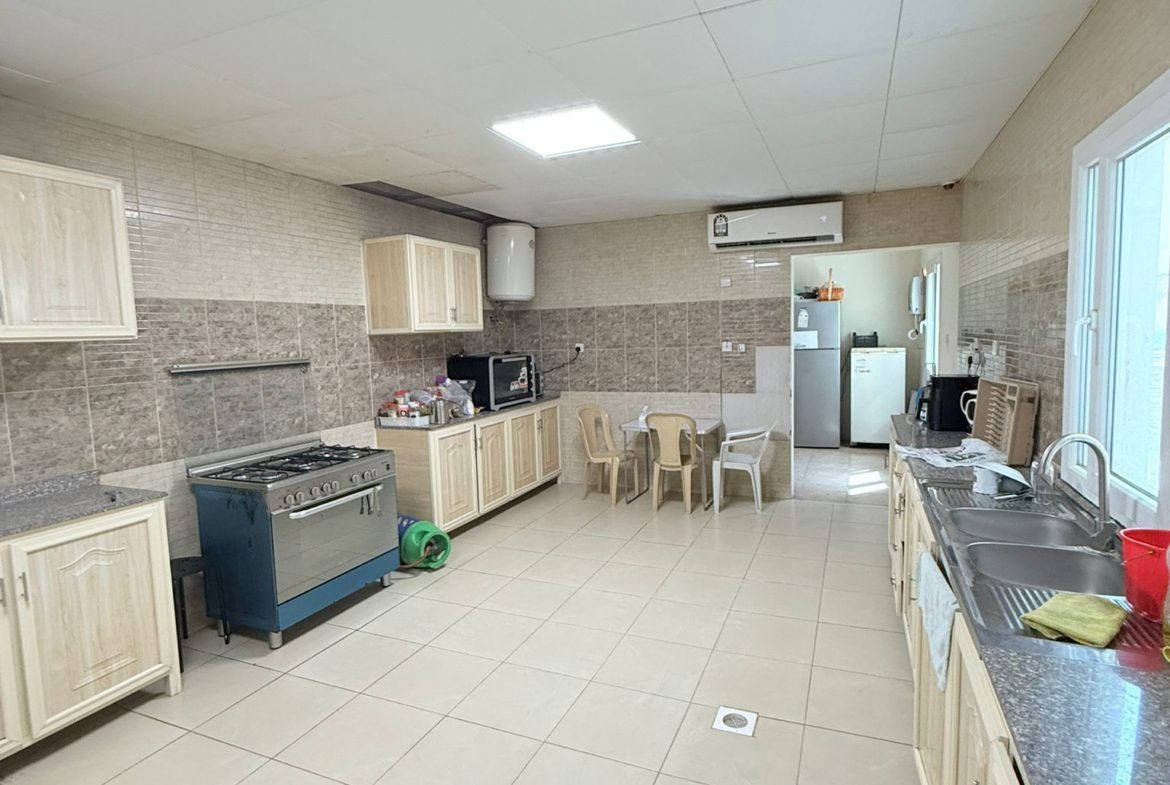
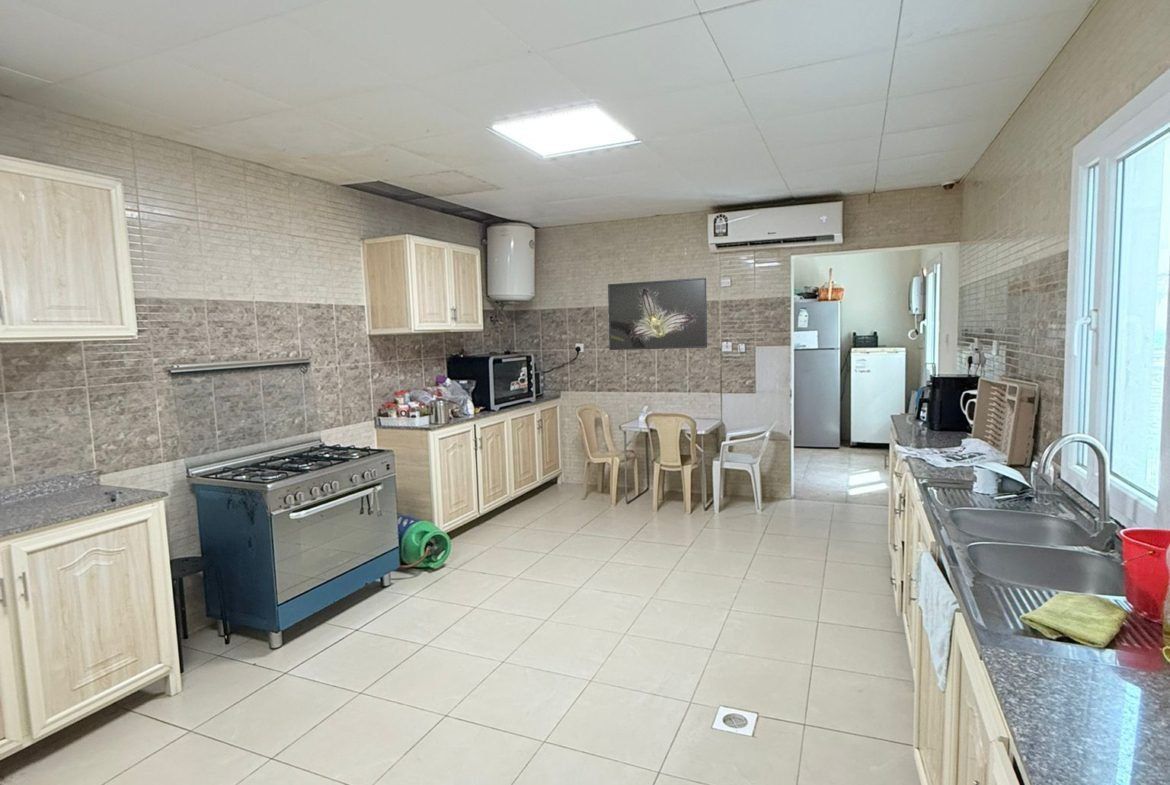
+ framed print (656, 315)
